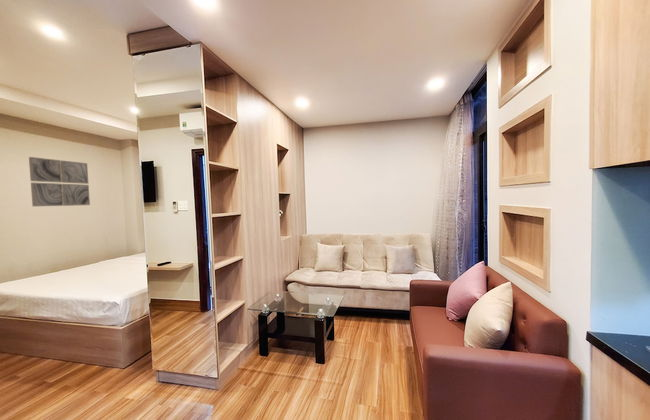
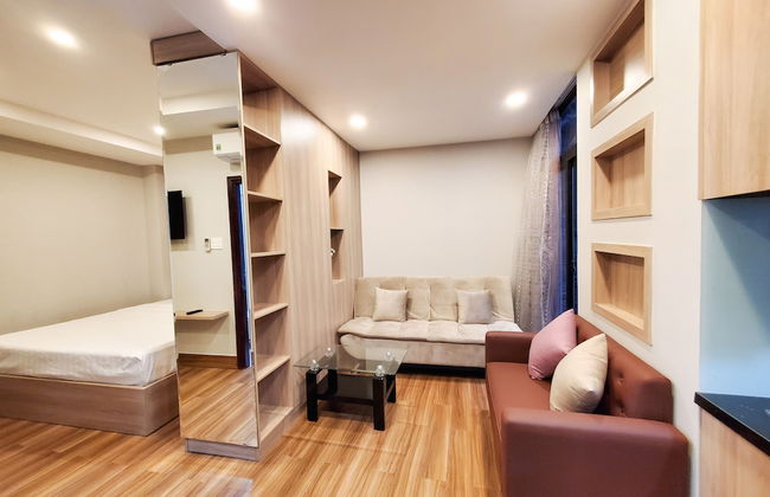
- wall art (62, 182)
